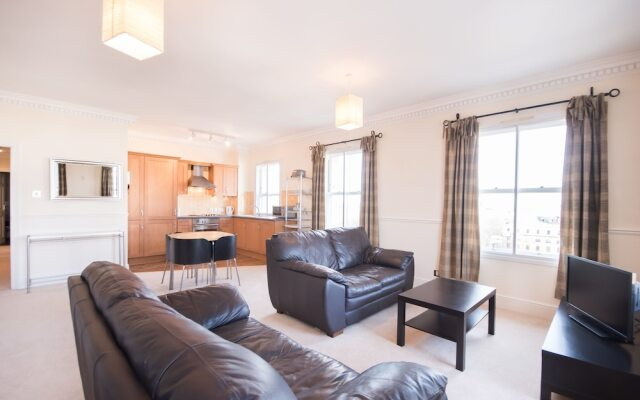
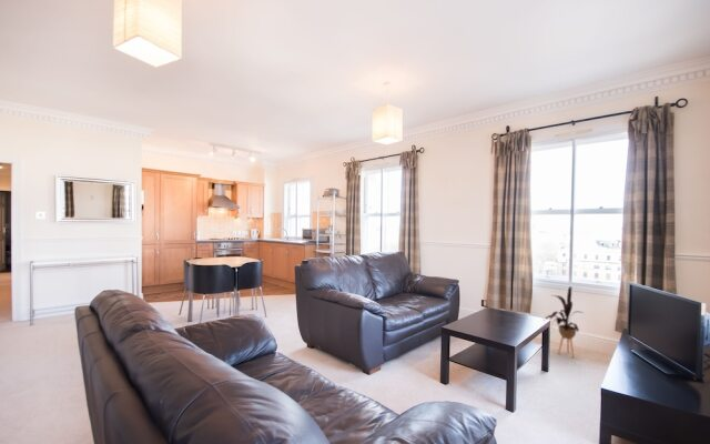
+ house plant (562, 319)
